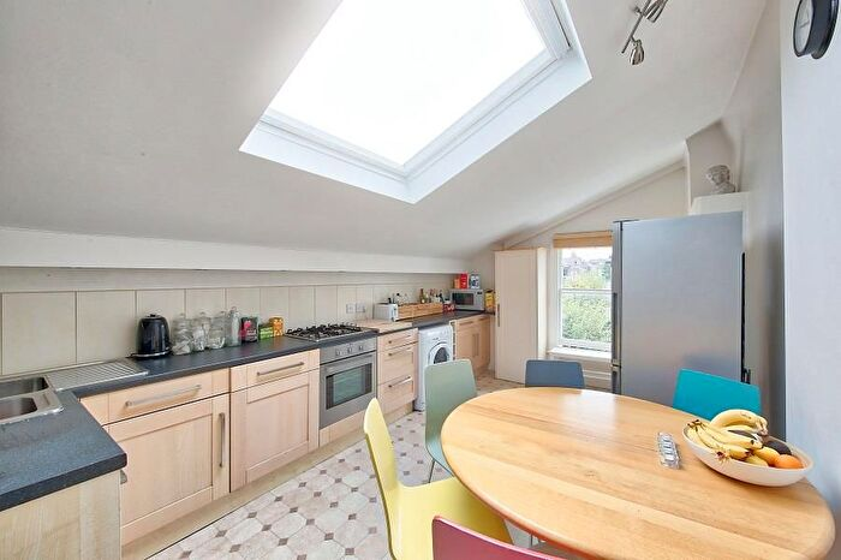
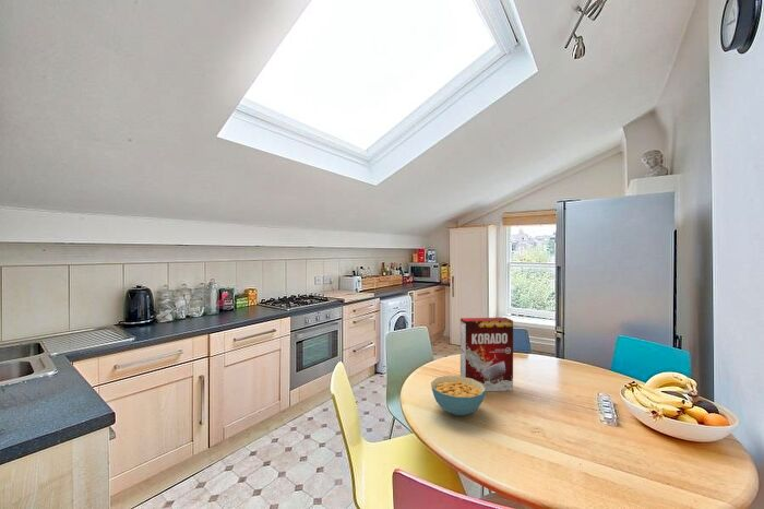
+ cereal bowl (457, 399)
+ cereal box (486, 353)
